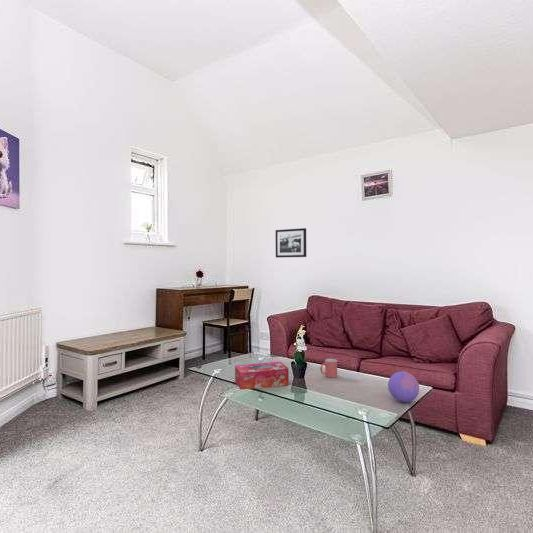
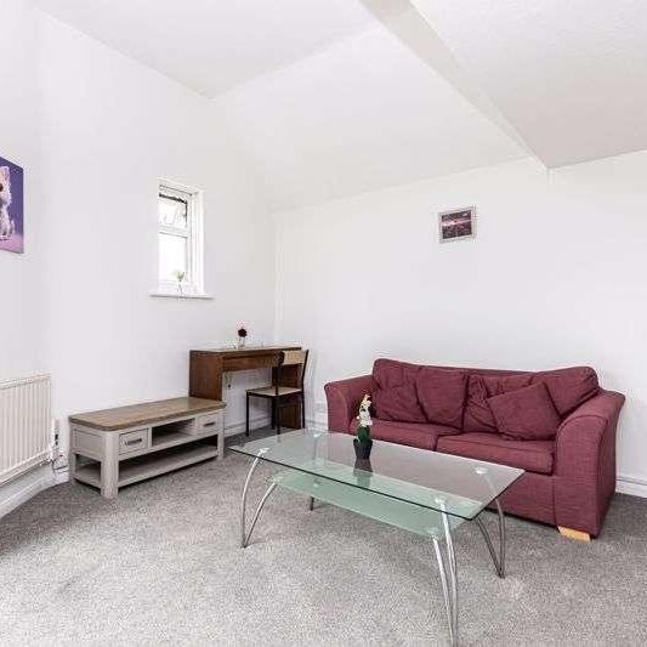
- picture frame (290, 243)
- mug (328, 368)
- decorative ball (403, 386)
- tissue box (261, 375)
